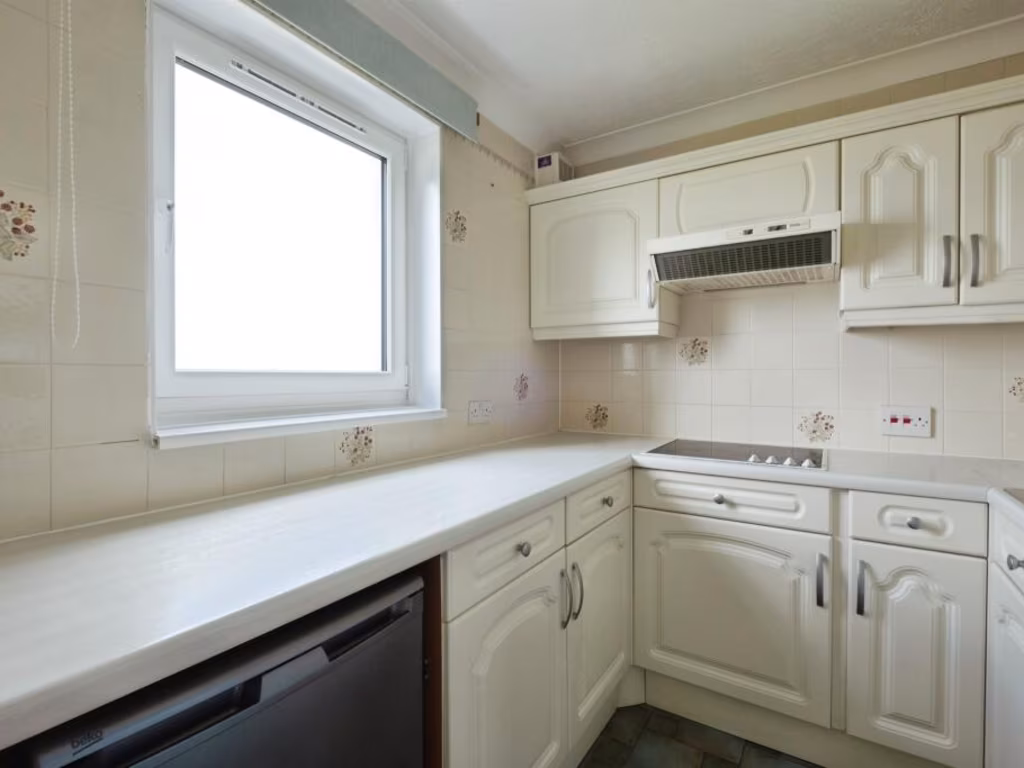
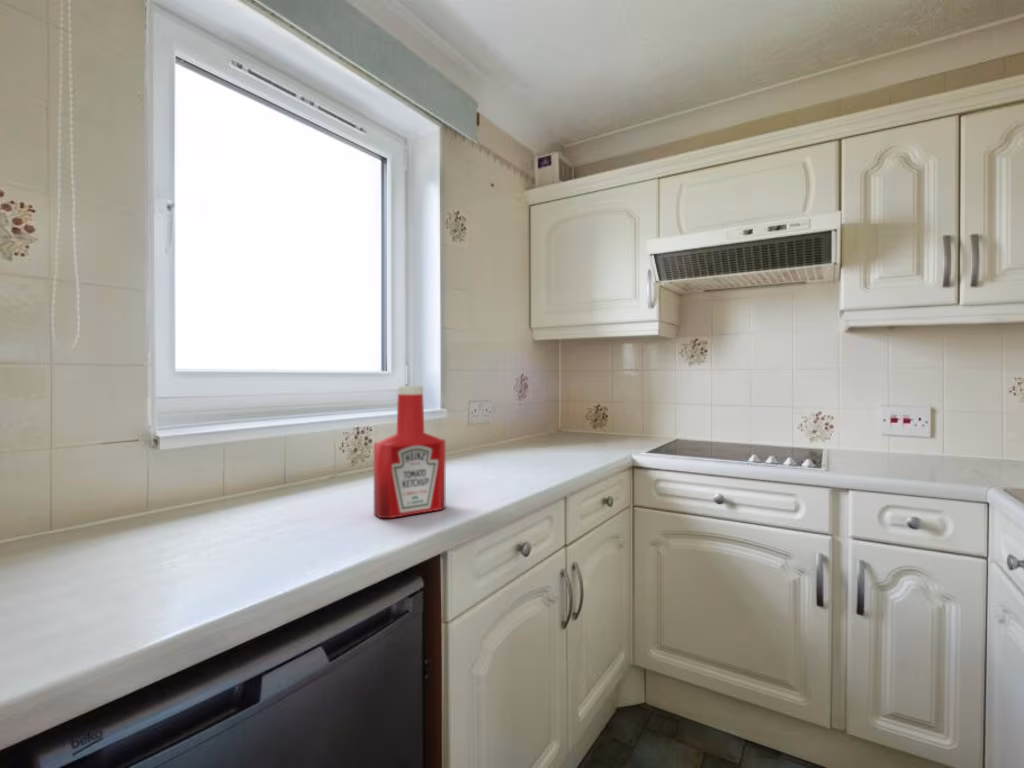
+ soap bottle (410, 448)
